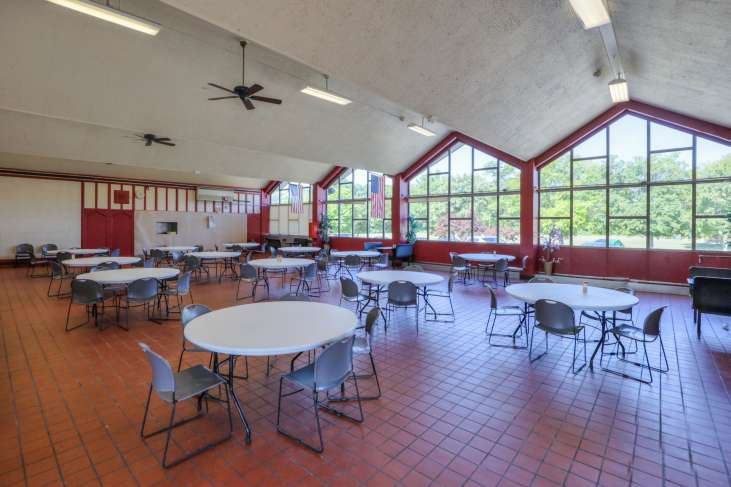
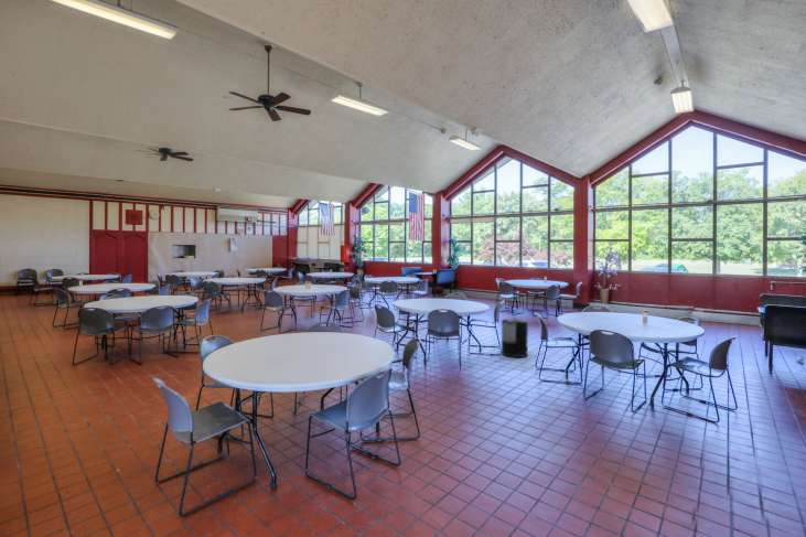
+ trash can (514, 337)
